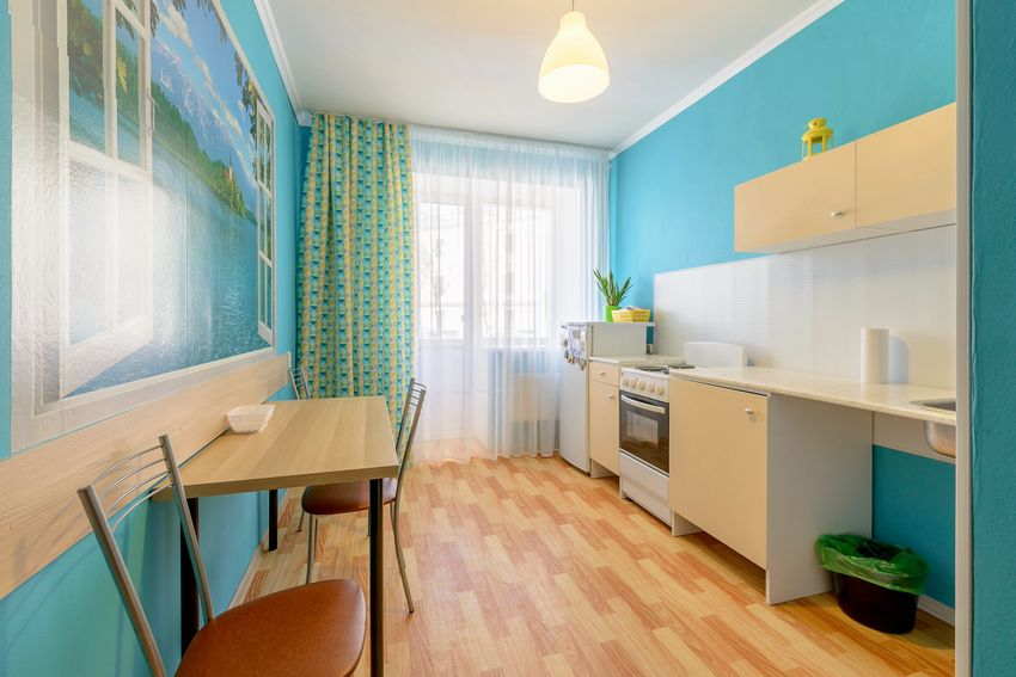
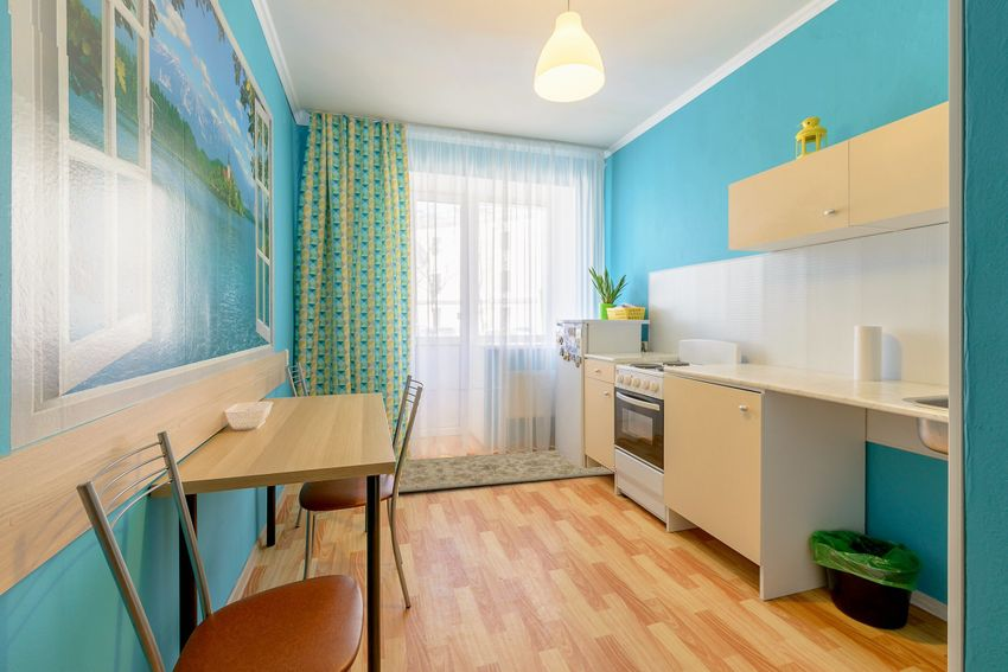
+ rug (511, 466)
